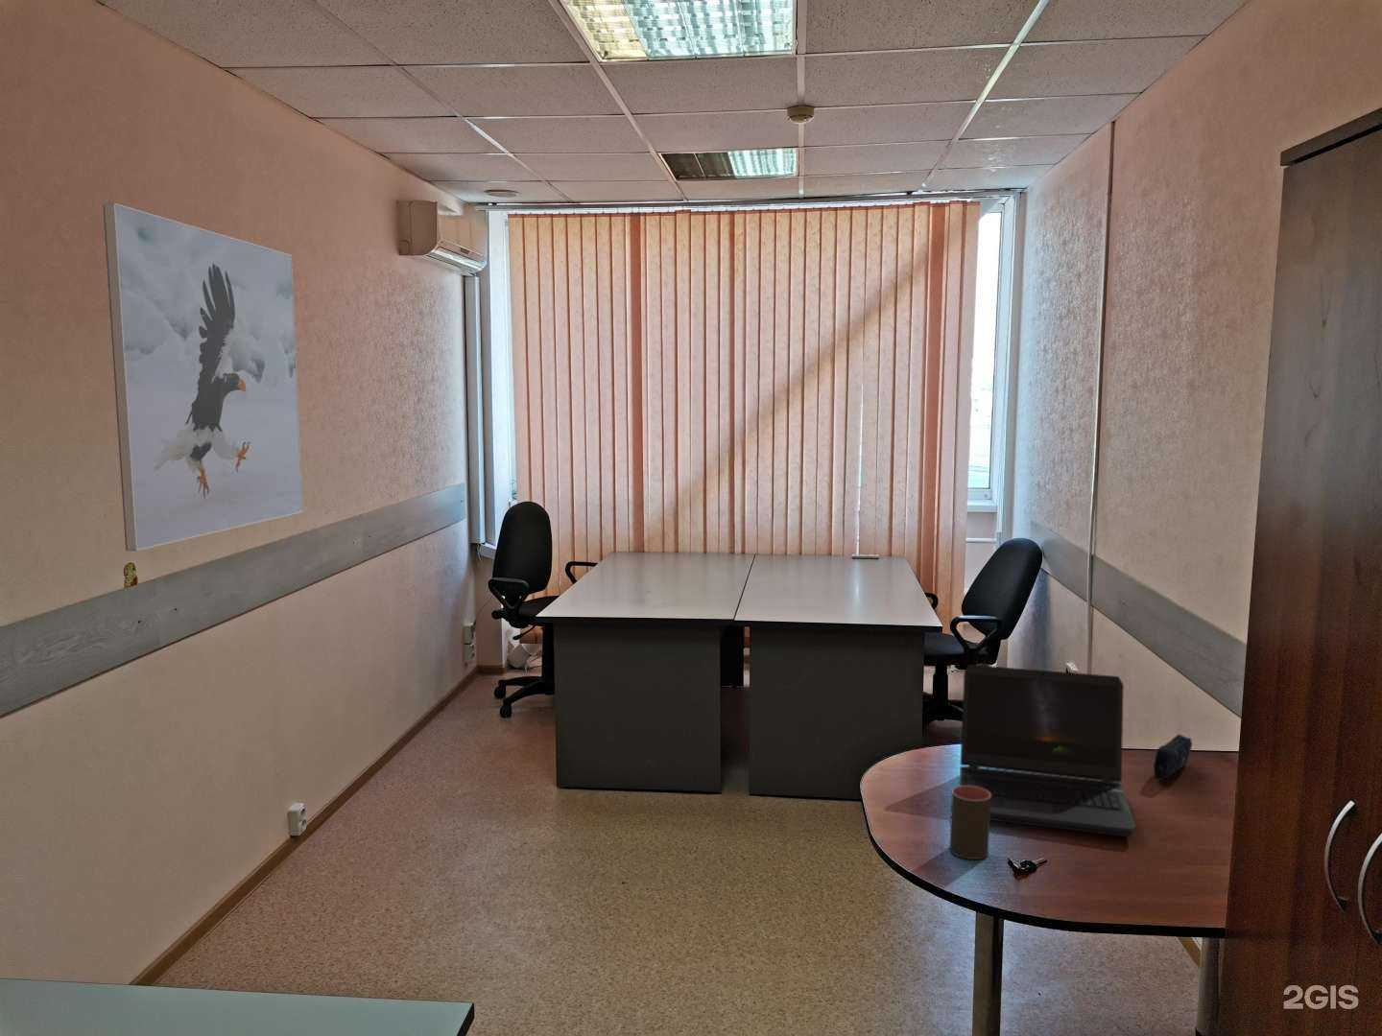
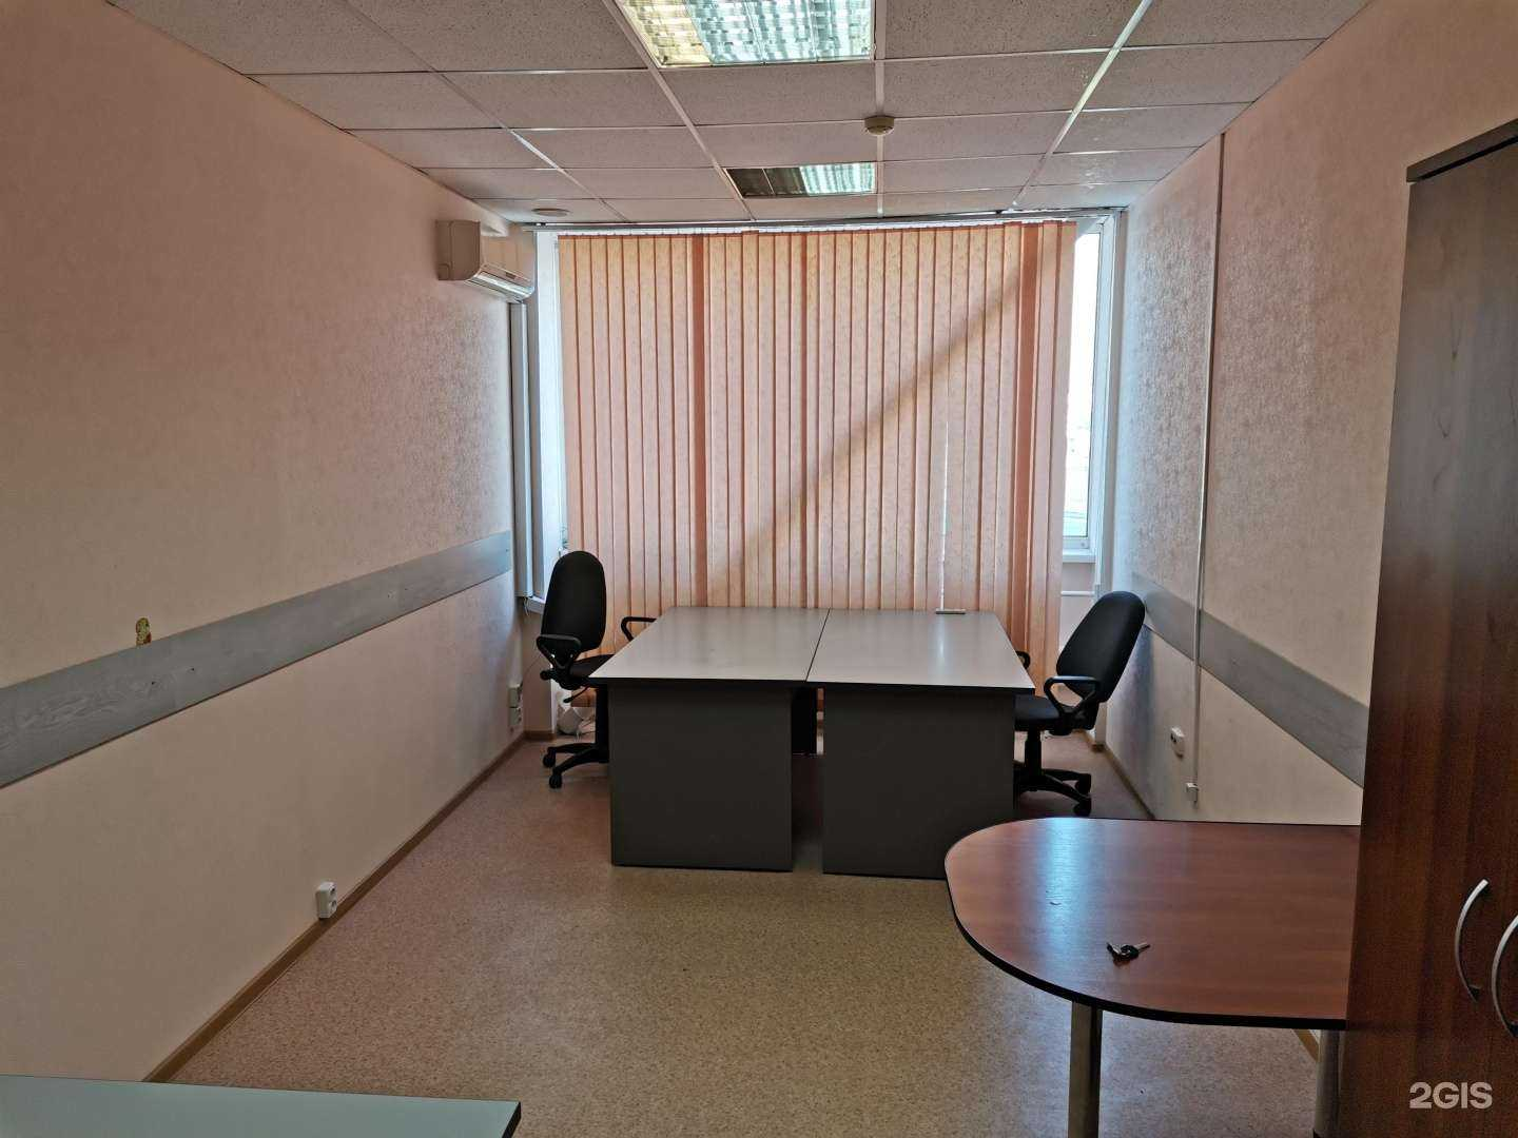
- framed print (219, 383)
- laptop computer (1044, 744)
- cup (970, 822)
- pencil case (1172, 756)
